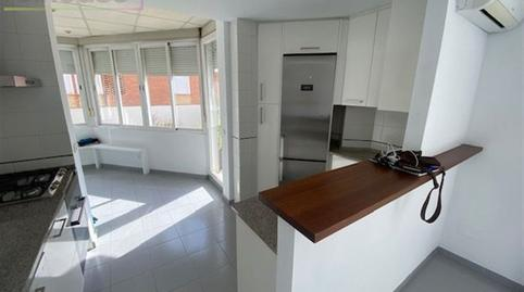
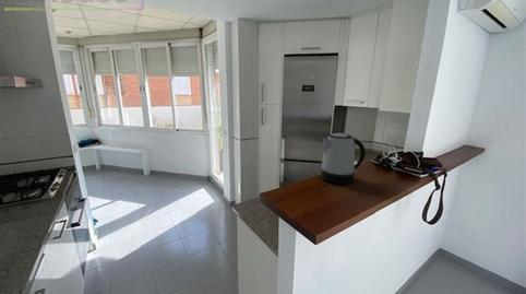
+ kettle (343, 156)
